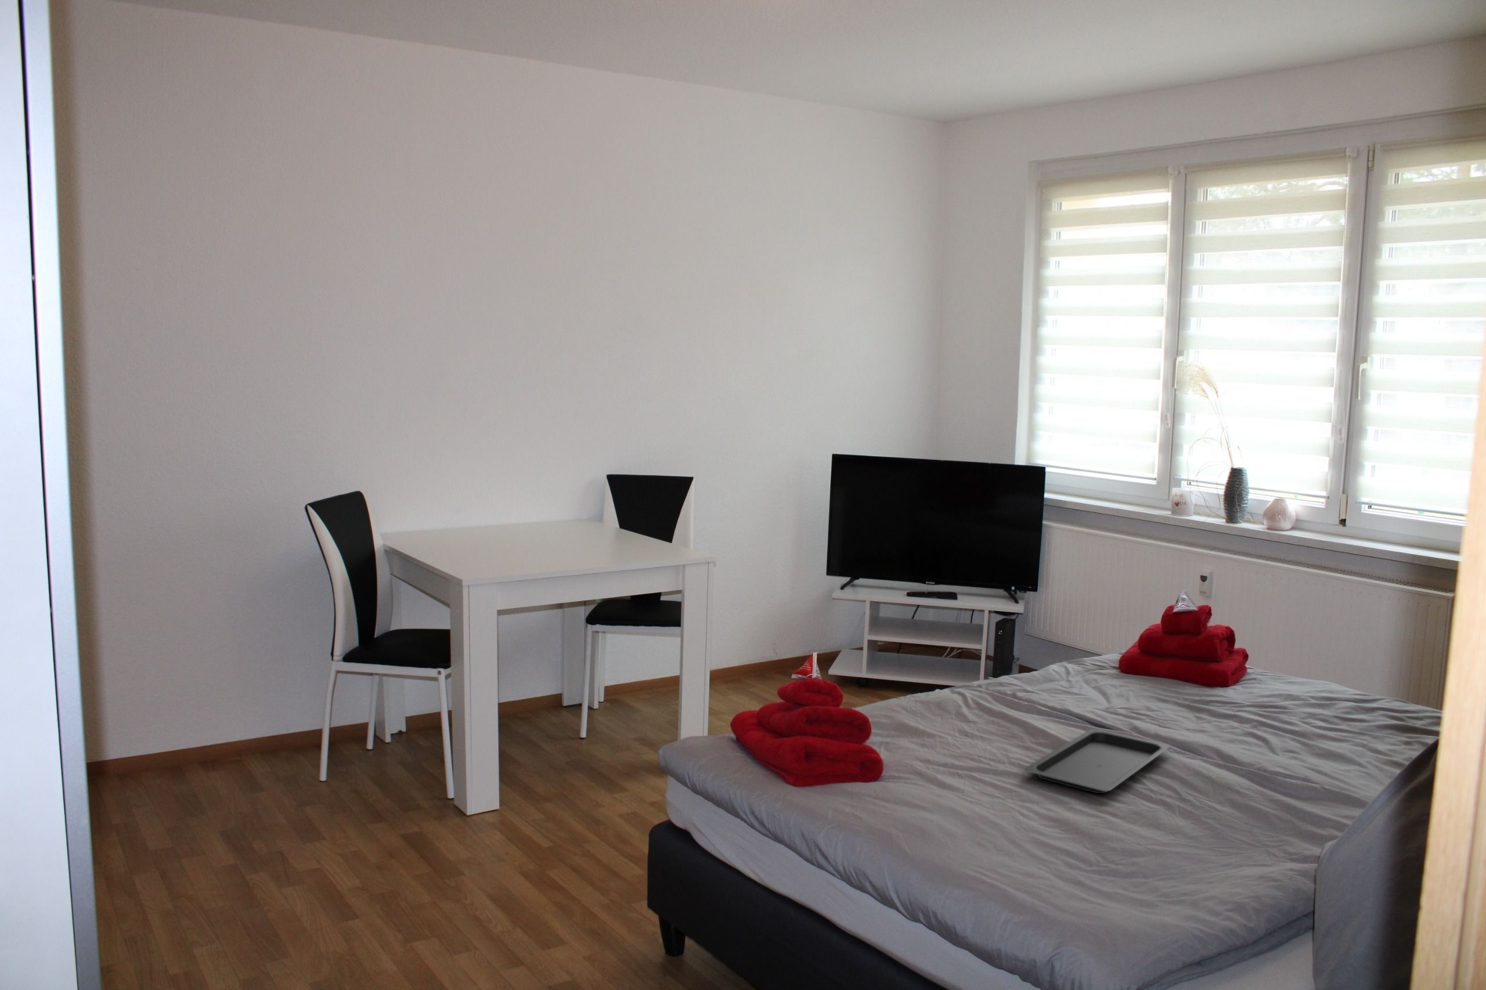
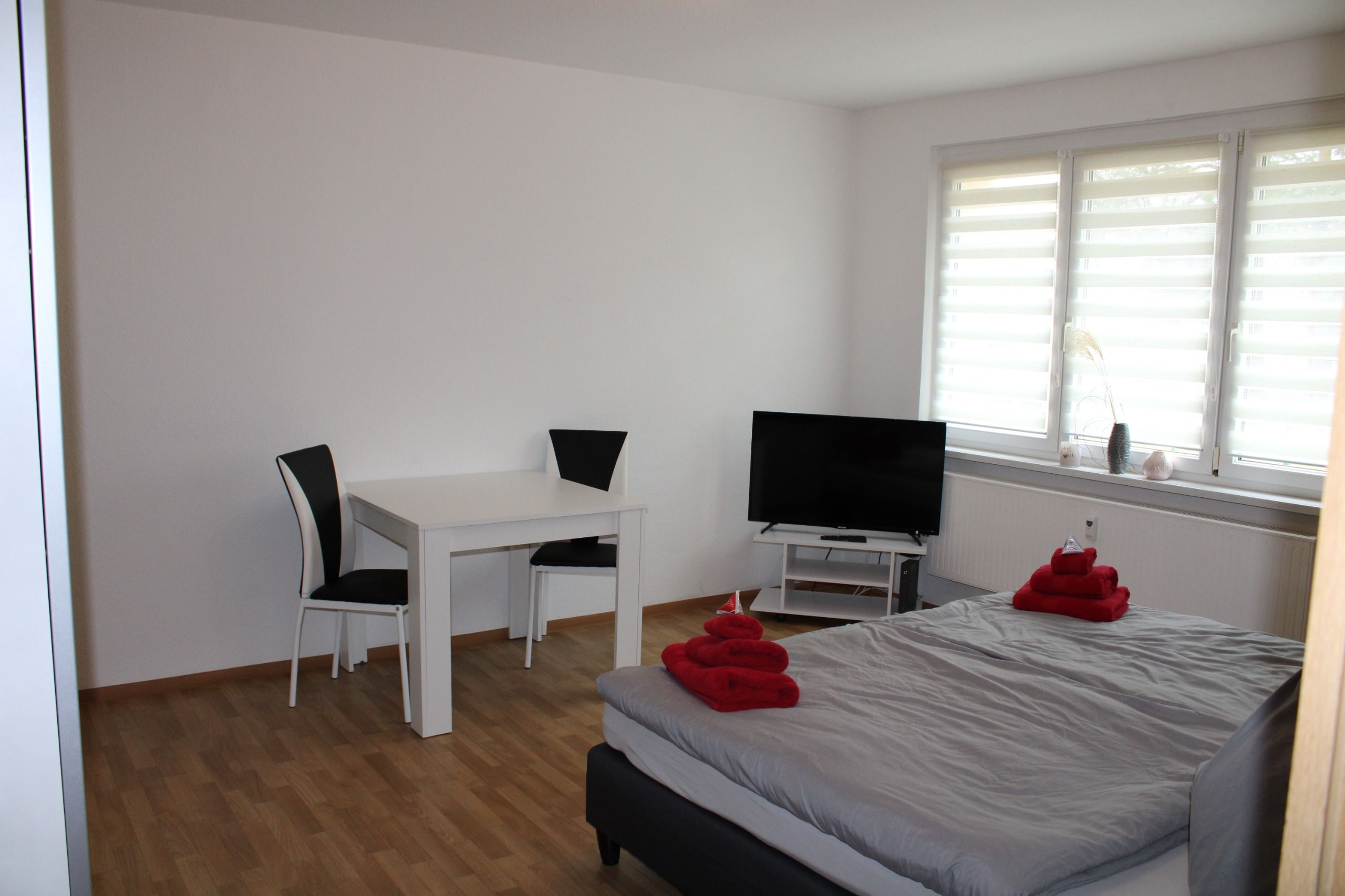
- serving tray (1099, 761)
